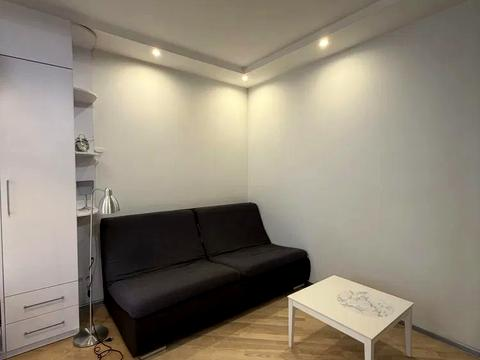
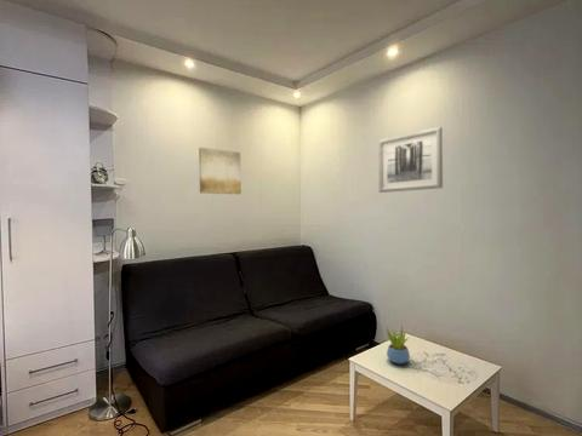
+ succulent plant (398, 344)
+ wall art (407, 162)
+ wall art (221, 171)
